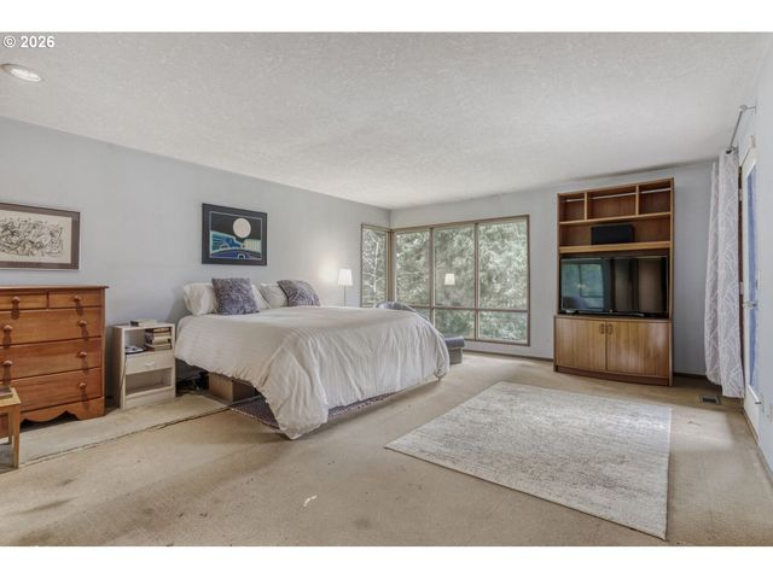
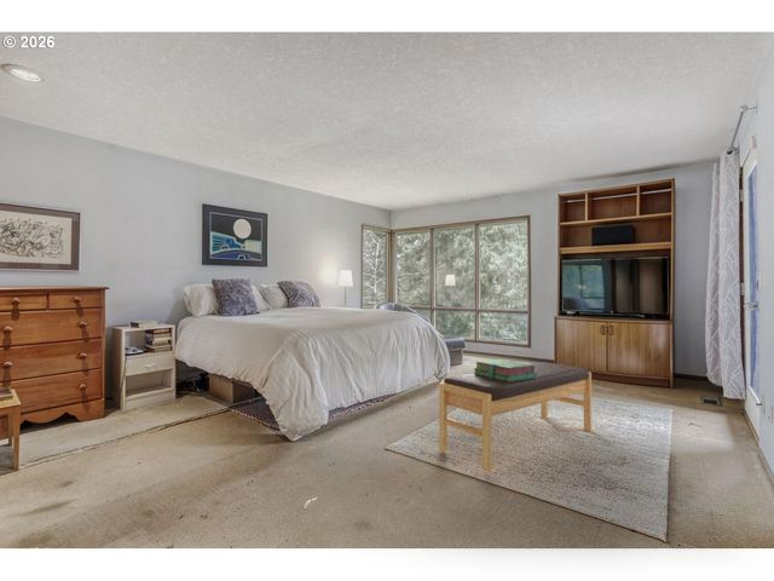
+ bench (520, 405)
+ stack of books (503, 369)
